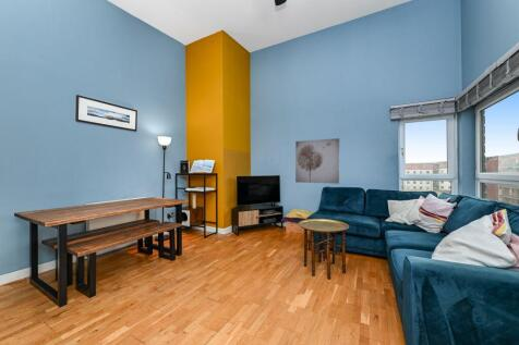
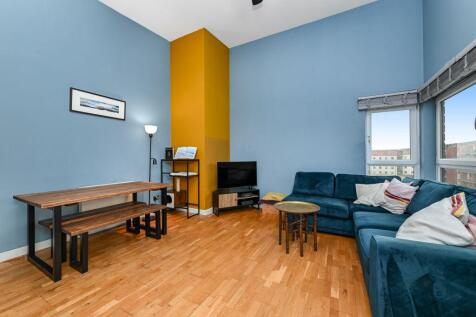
- wall art (316, 161)
